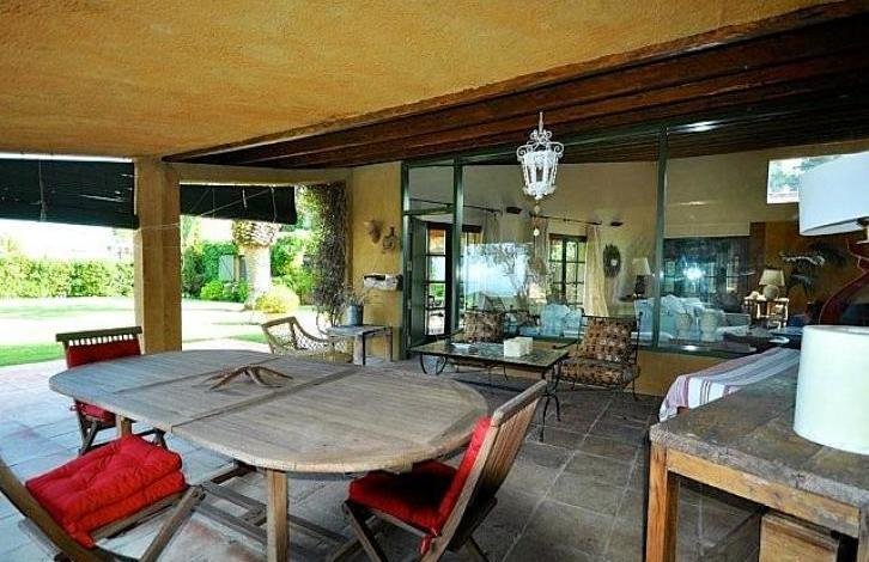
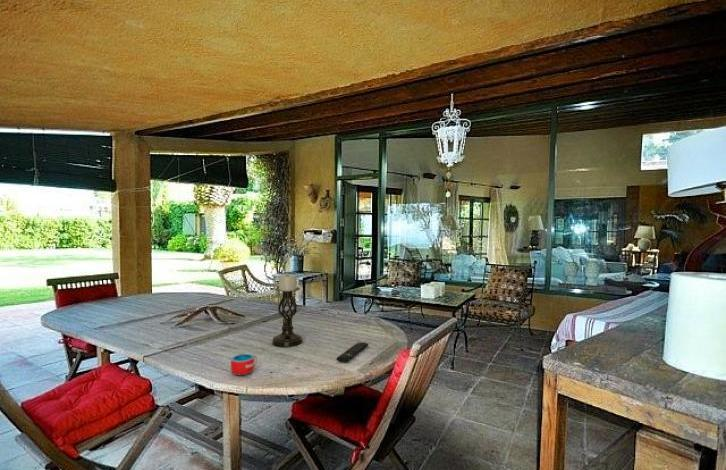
+ candle holder (288, 306)
+ remote control (353, 351)
+ mug (245, 363)
